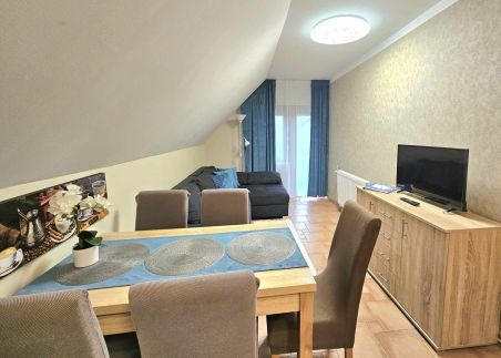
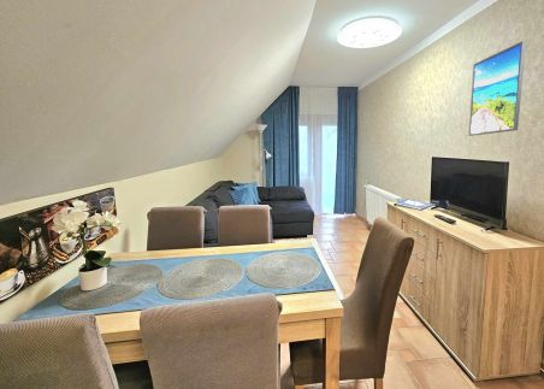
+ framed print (493, 94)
